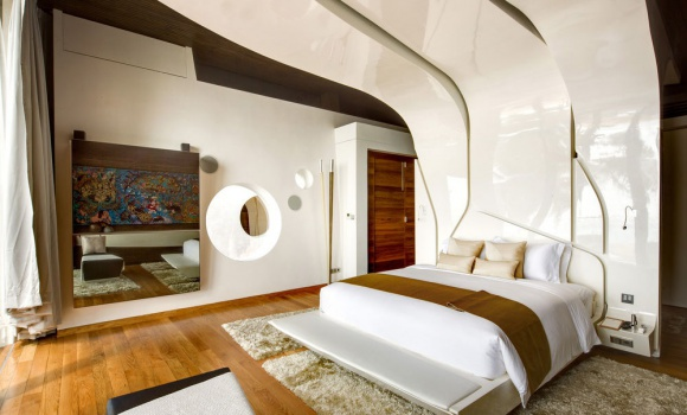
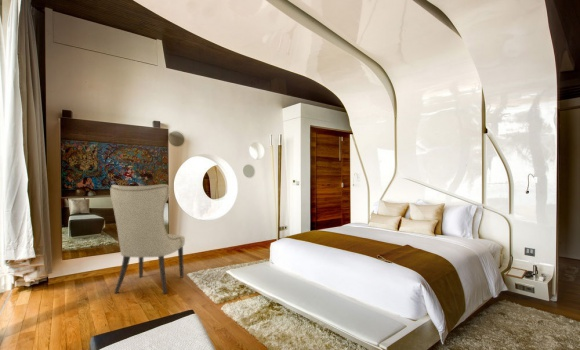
+ chair (149, 234)
